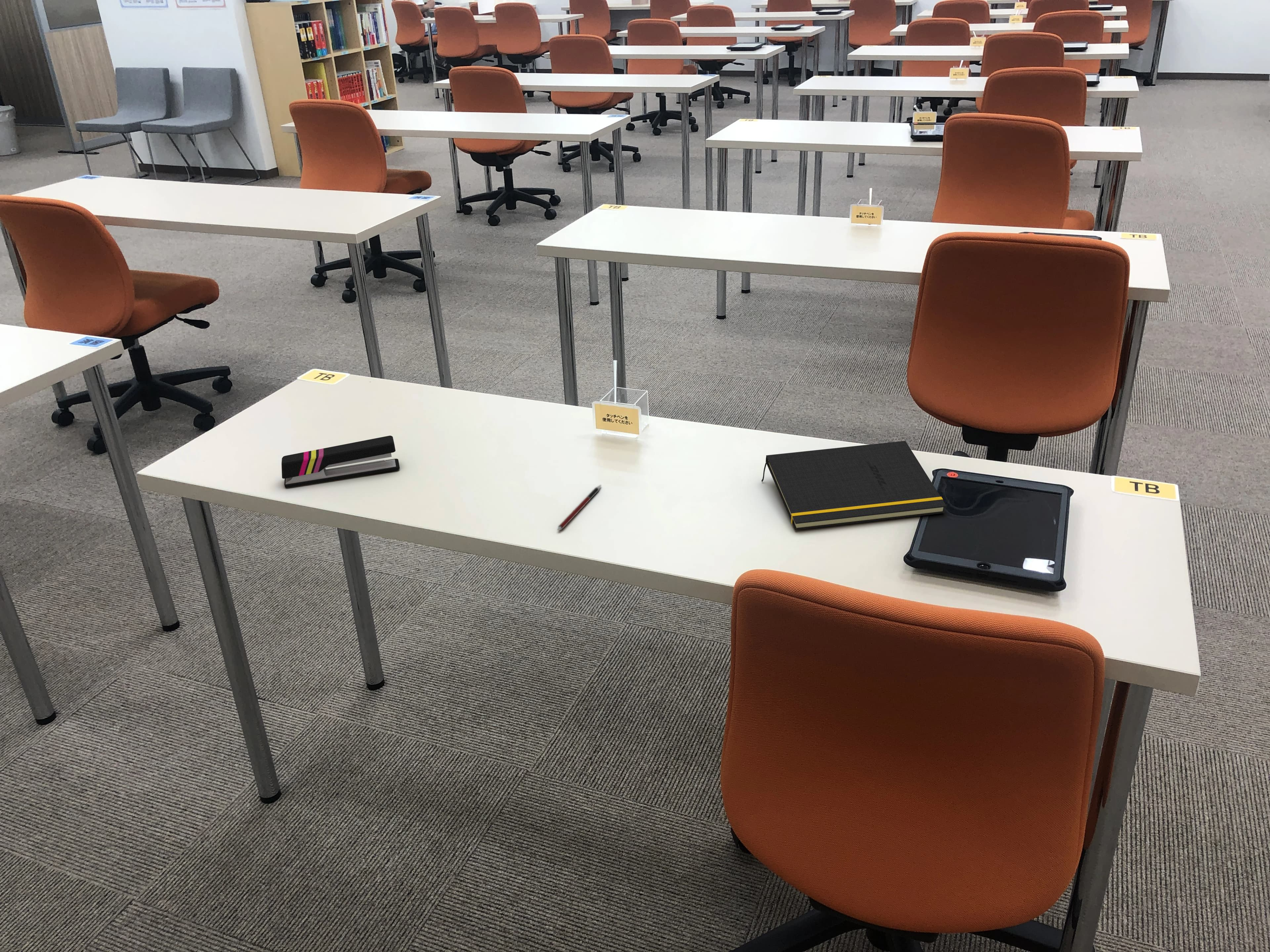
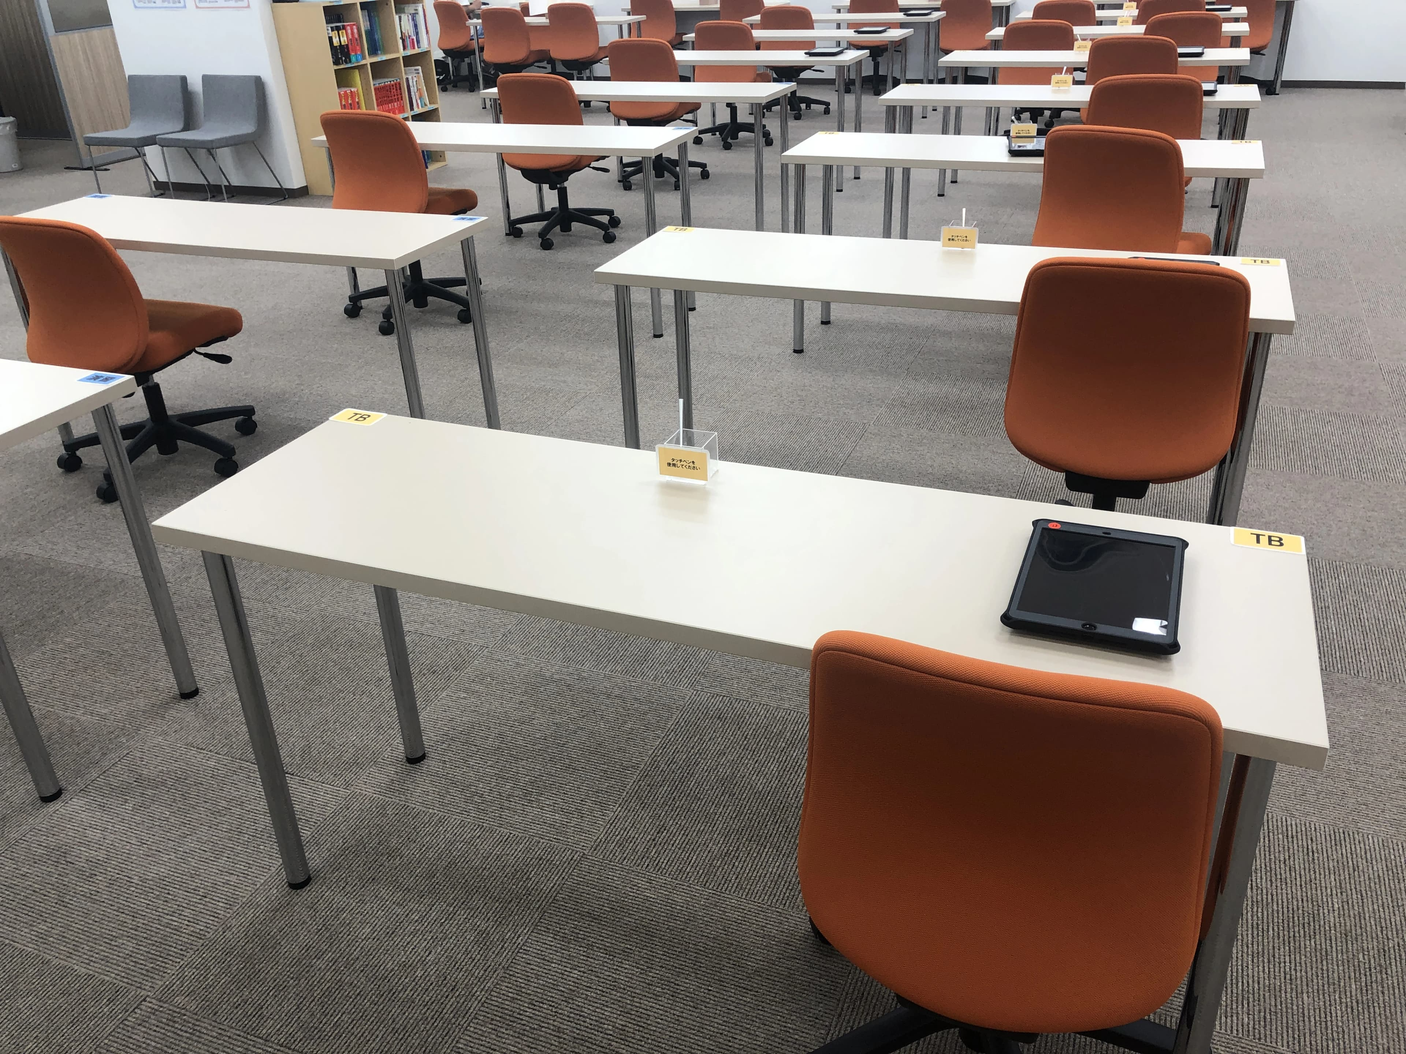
- stapler (340, 461)
- pen (580, 506)
- notepad (853, 483)
